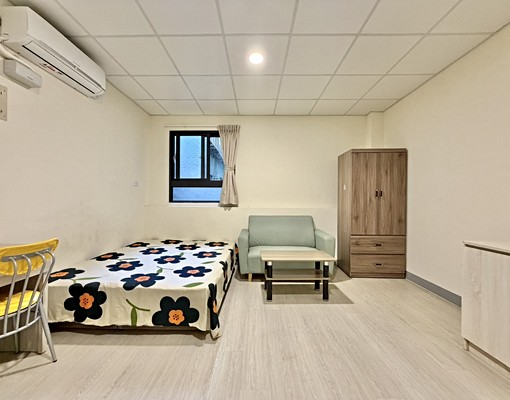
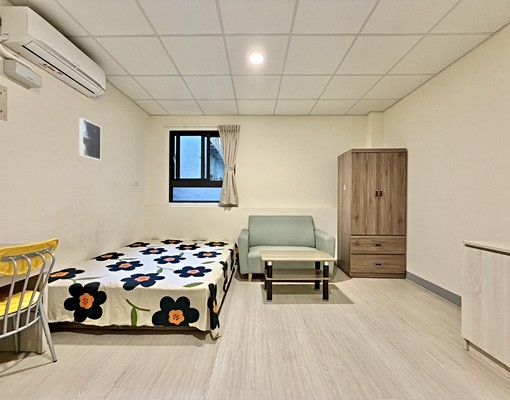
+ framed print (90, 140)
